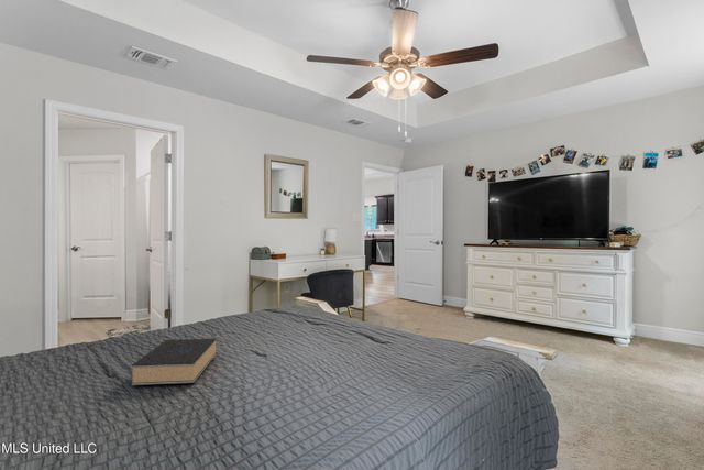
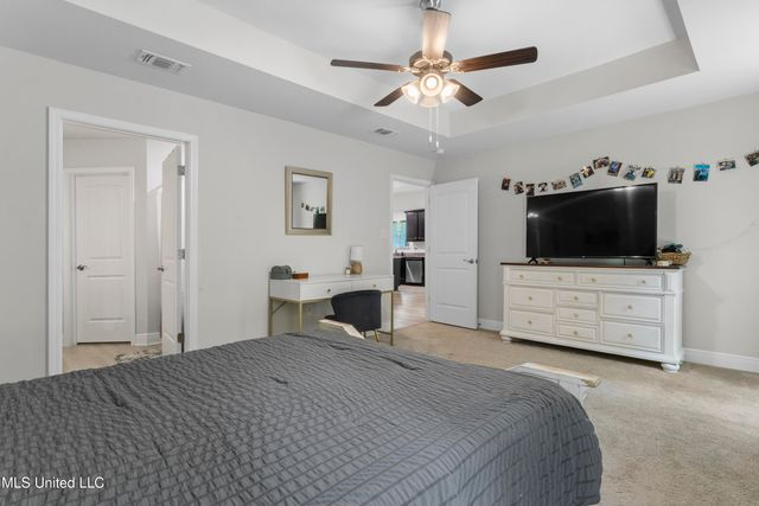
- book (178, 360)
